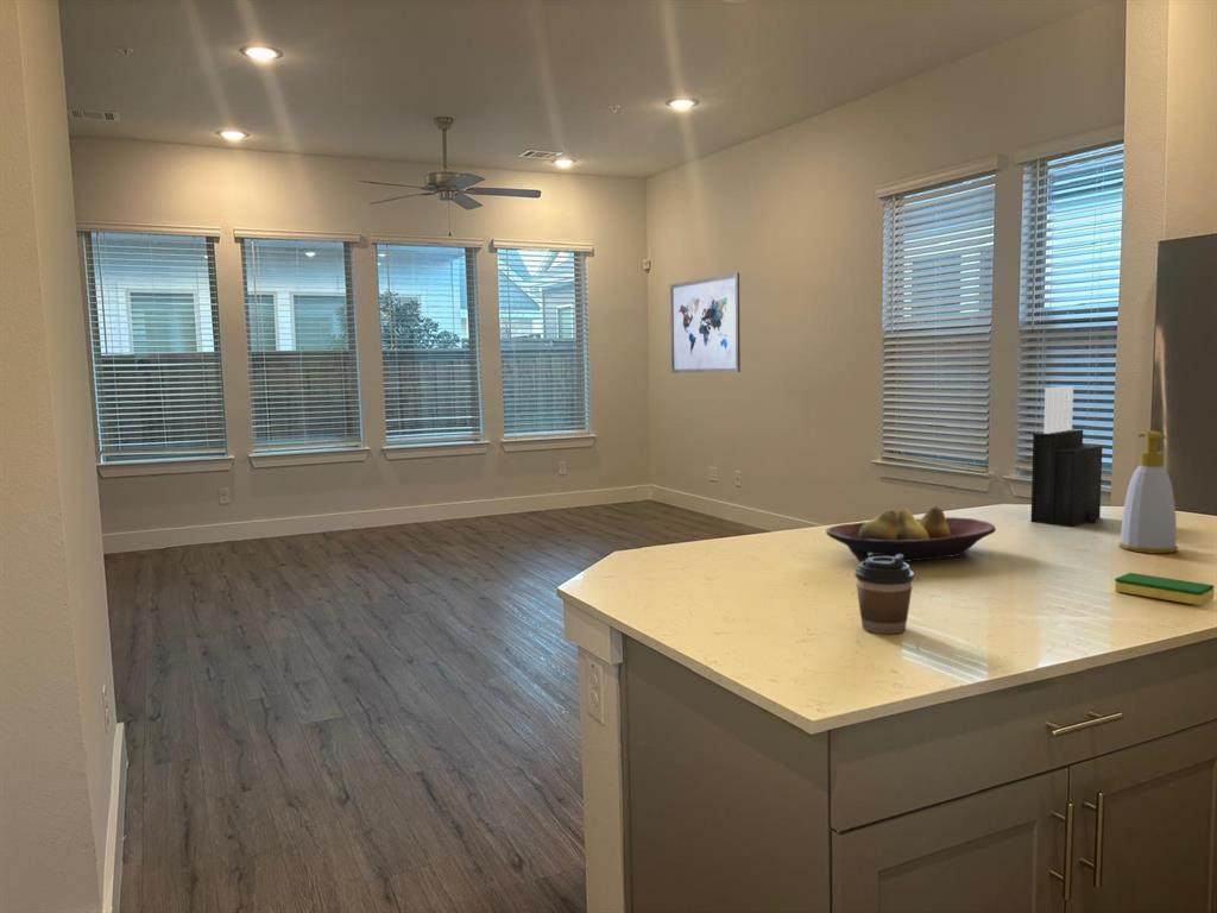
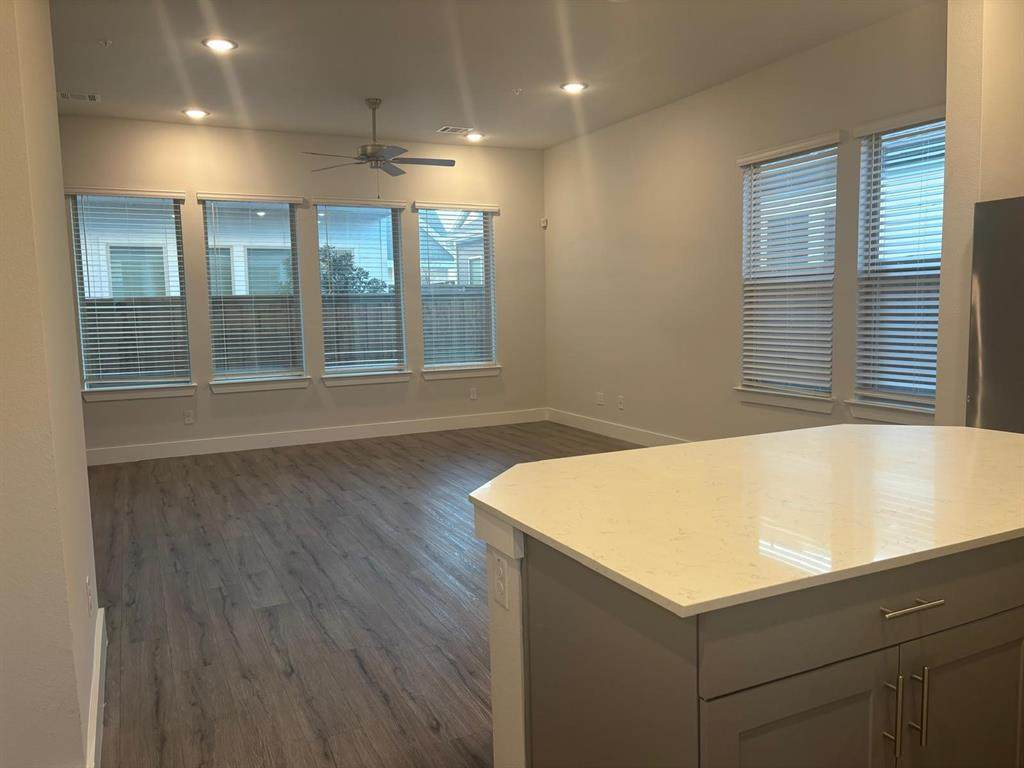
- dish sponge (1162, 587)
- knife block (1072, 454)
- soap bottle (1149, 490)
- wall art (702, 326)
- coffee cup (883, 591)
- fruit bowl (910, 530)
